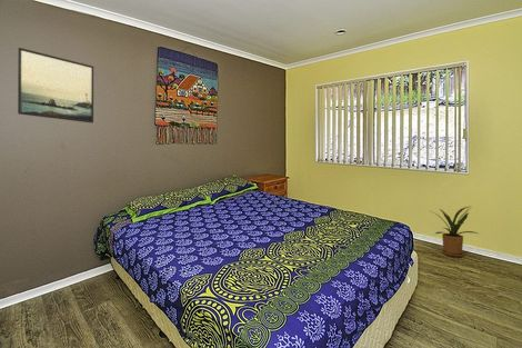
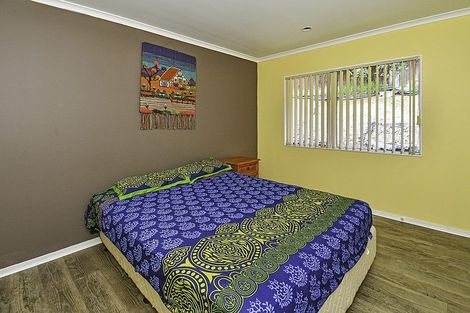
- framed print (58, 88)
- house plant (451, 229)
